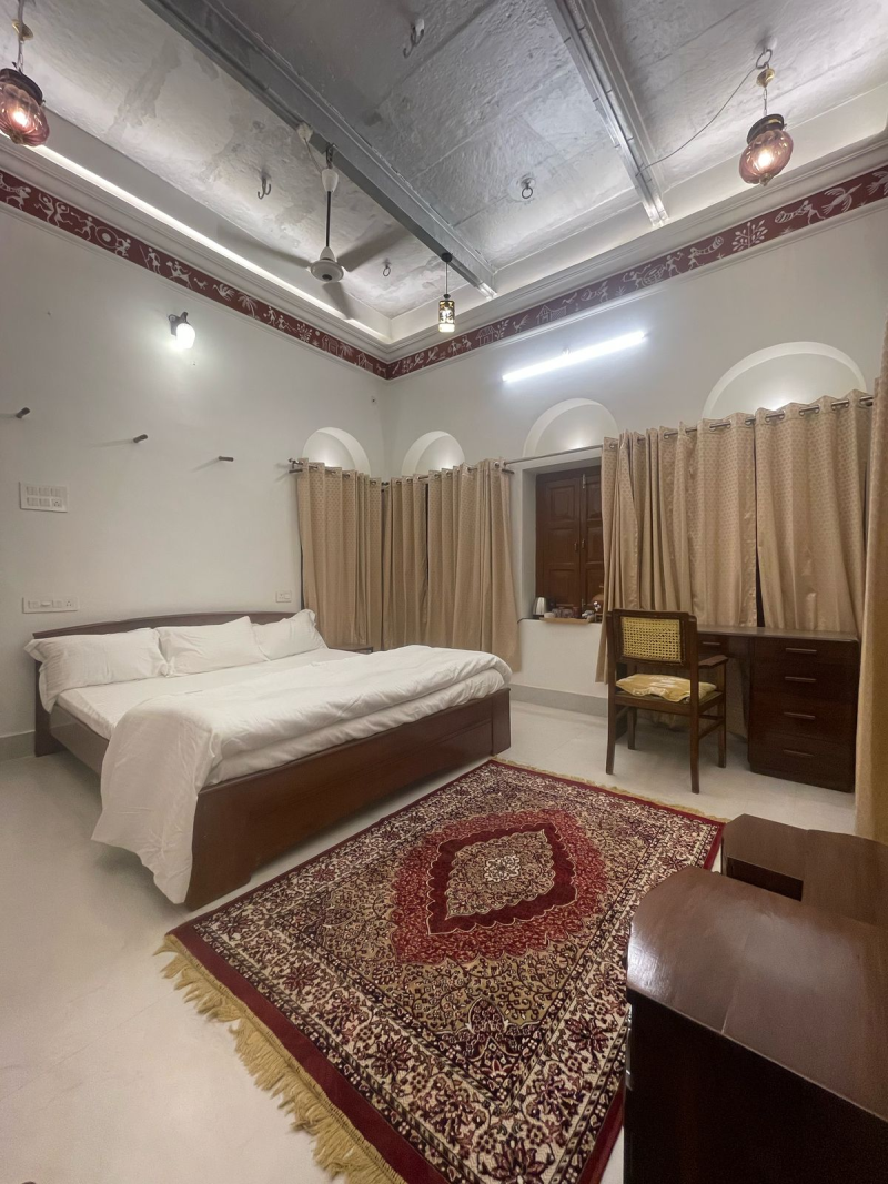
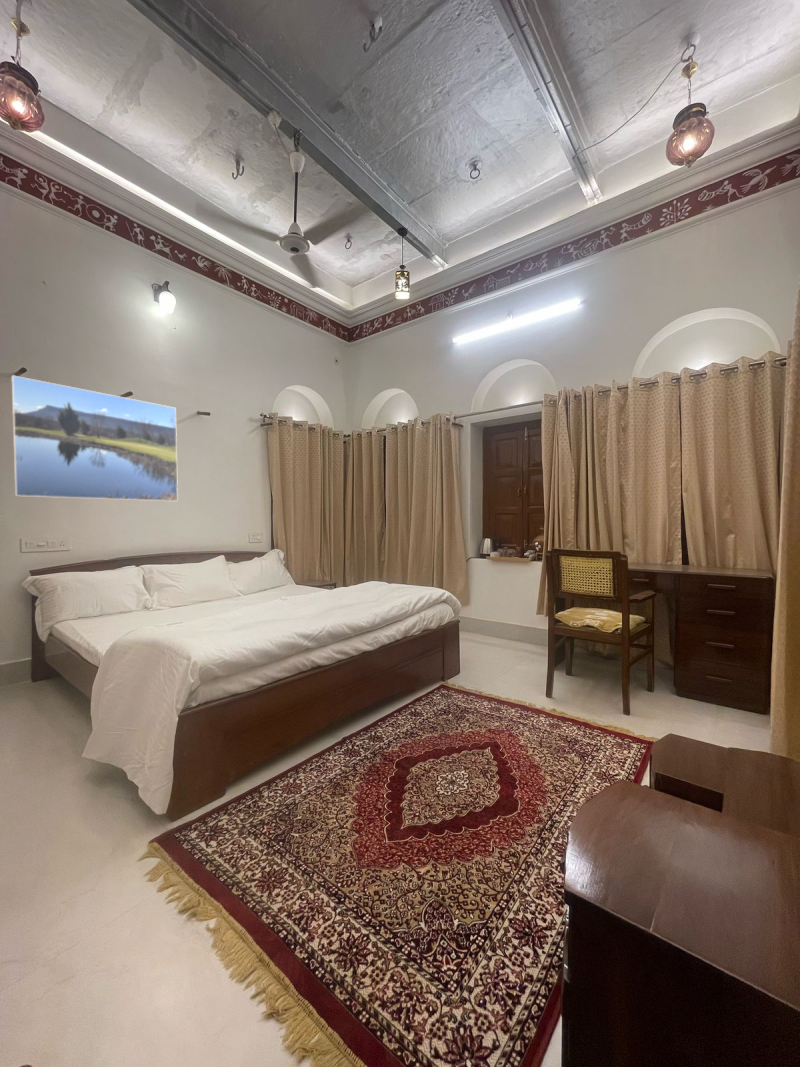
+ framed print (105, 446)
